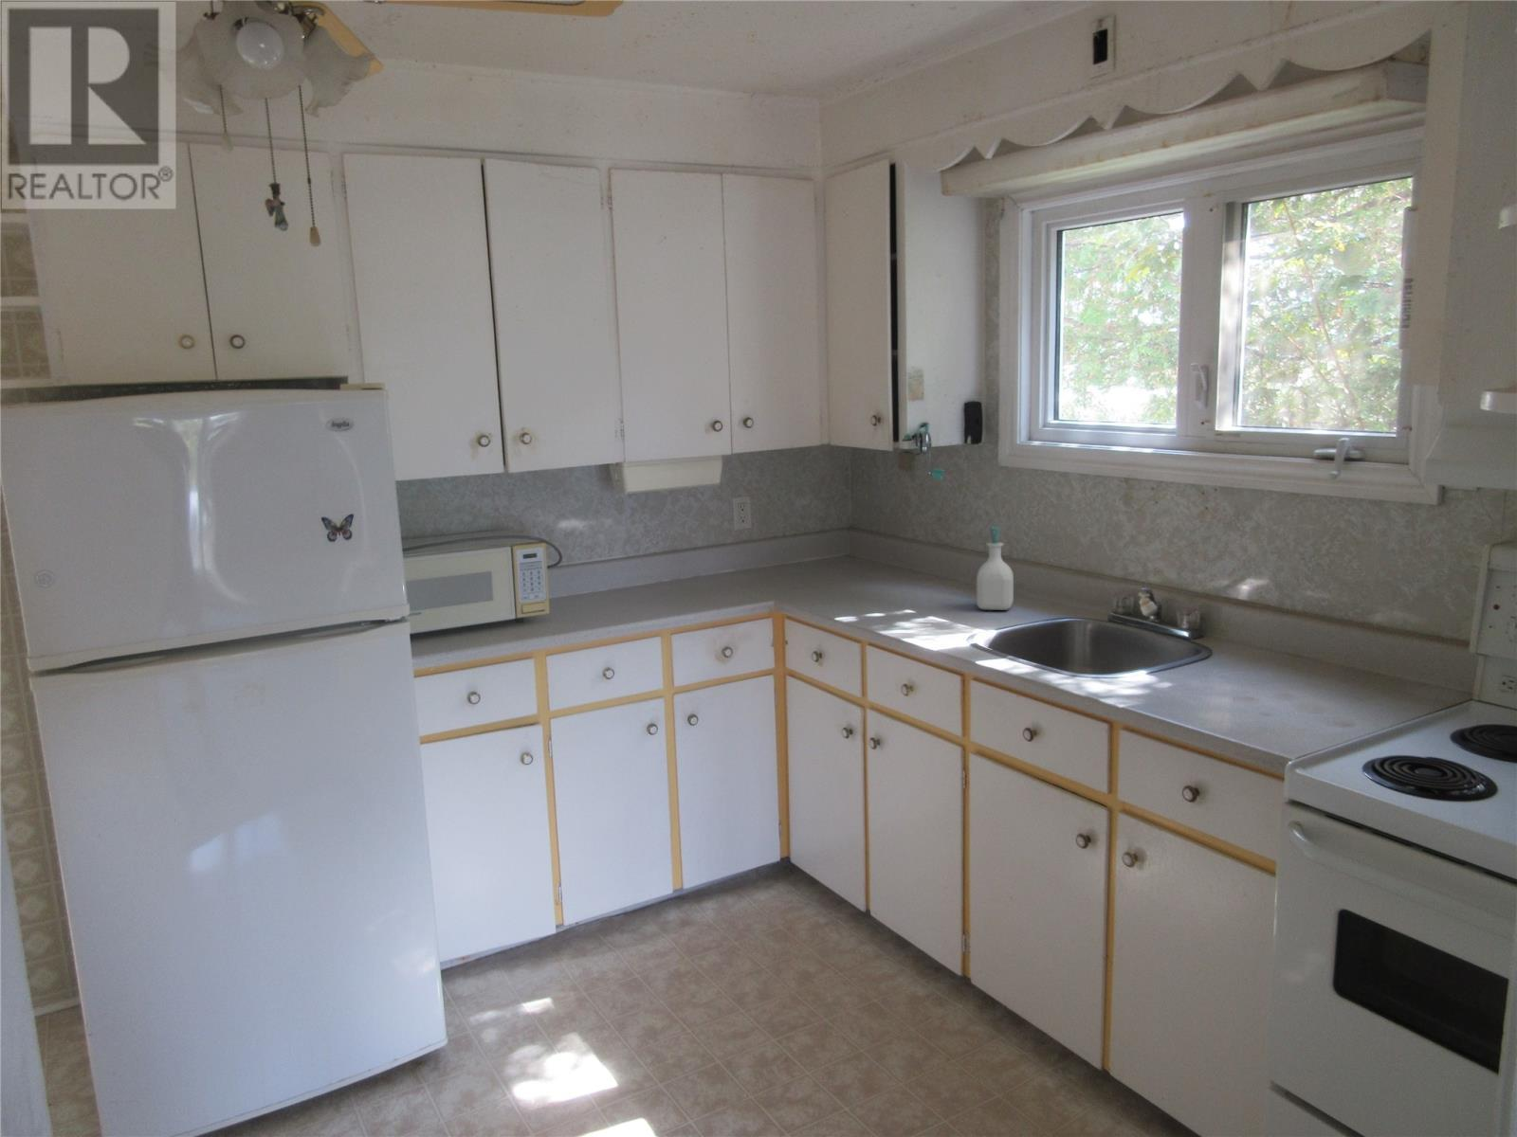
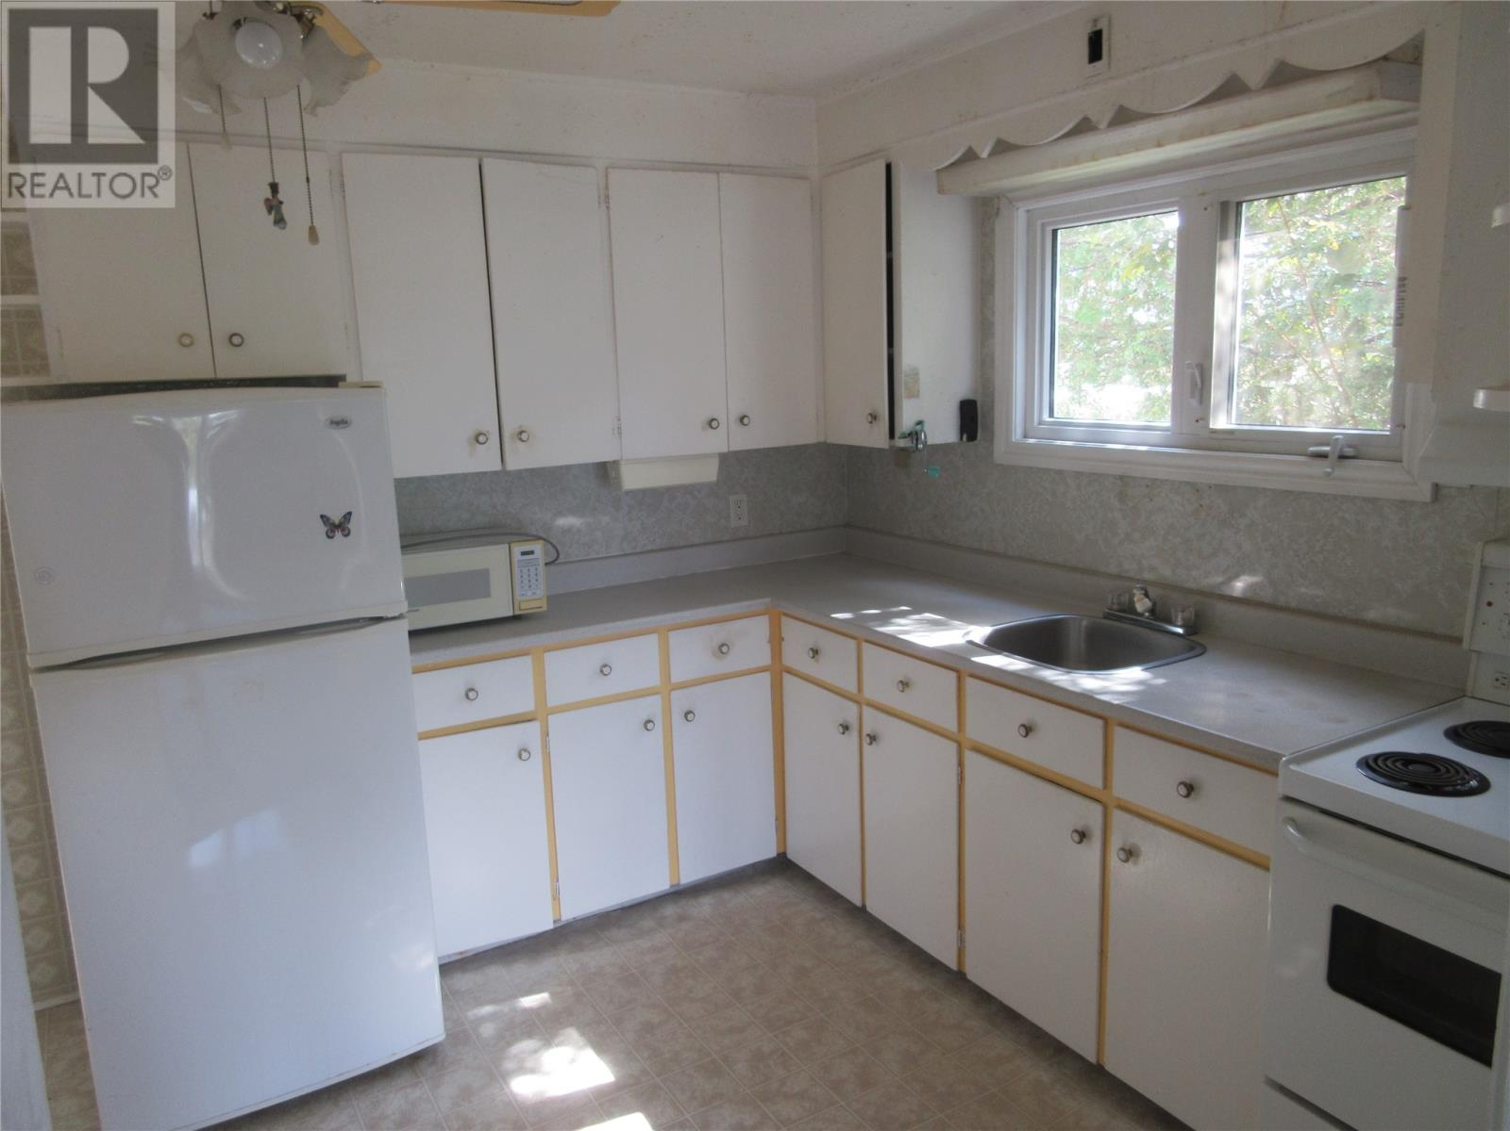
- soap bottle (995, 567)
